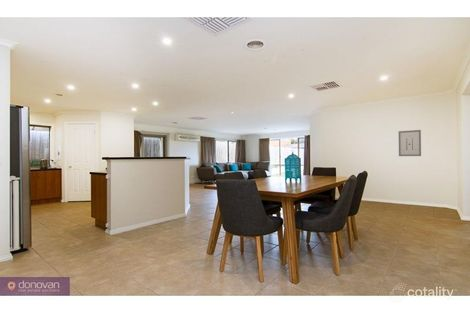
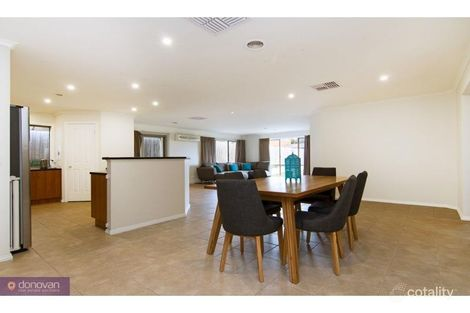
- wall art (409, 143)
